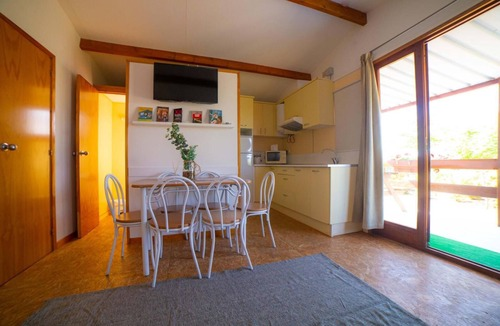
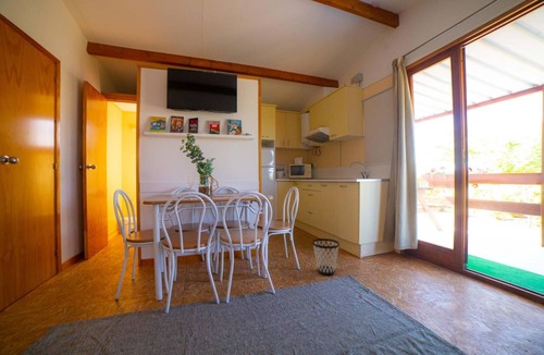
+ wastebasket (324, 257)
